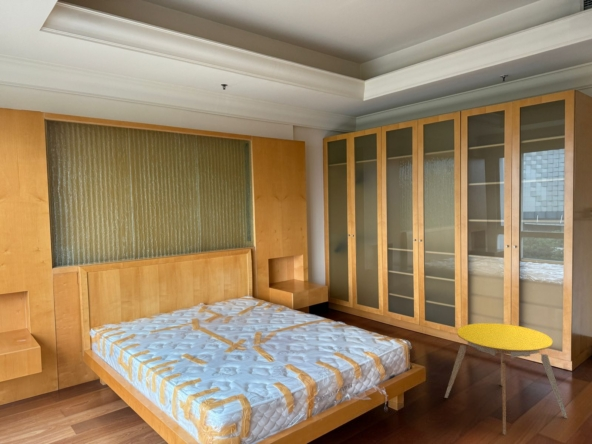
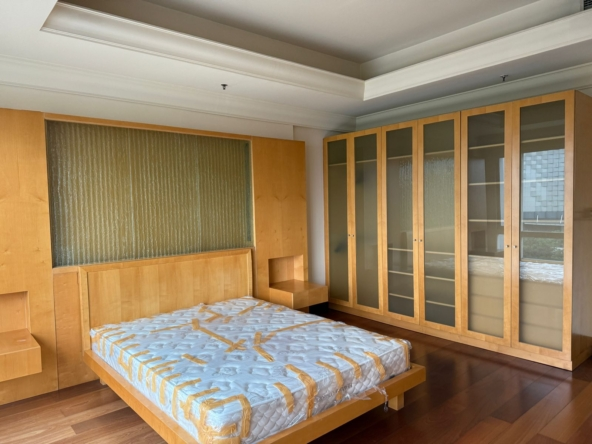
- stool (502, 370)
